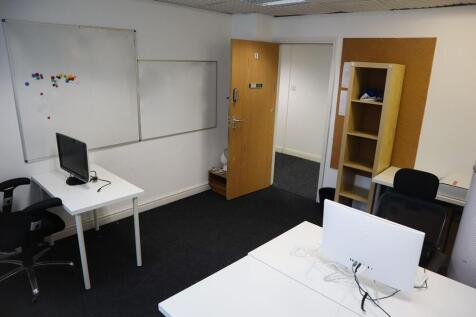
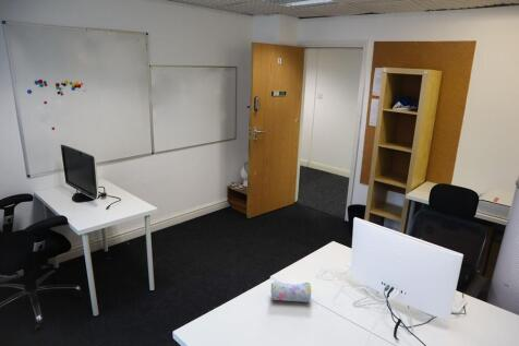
+ pencil case (290, 291)
